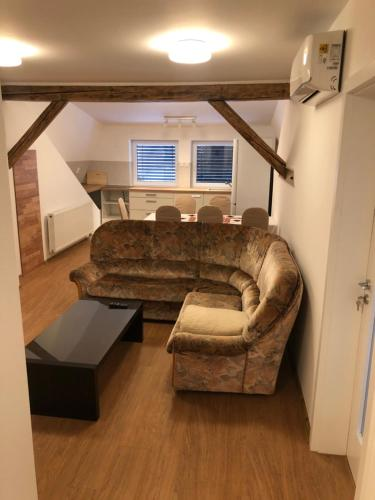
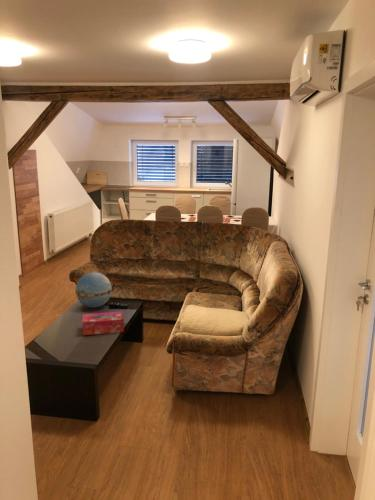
+ tissue box (103, 323)
+ decorative orb (93, 289)
